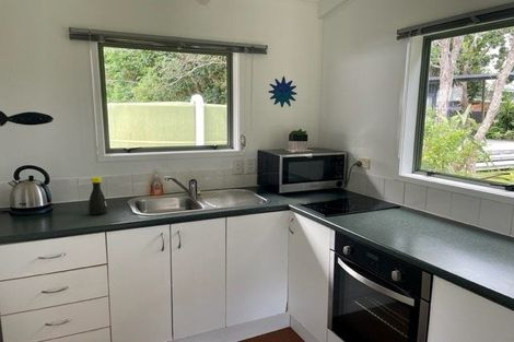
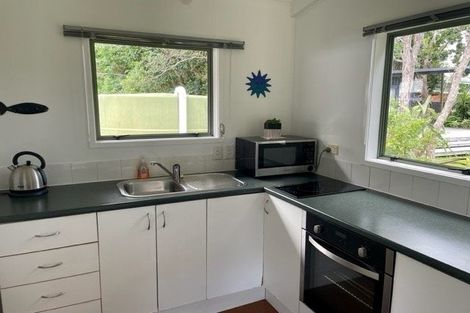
- bottle (96, 194)
